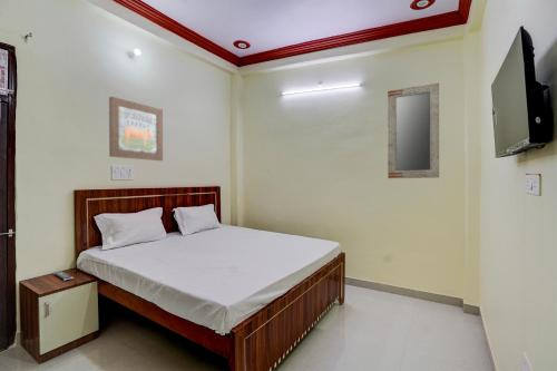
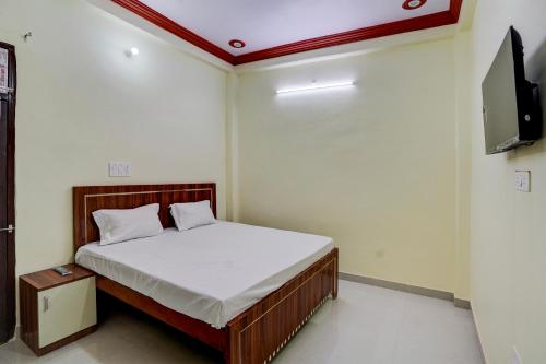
- home mirror (412, 133)
- wall art (137, 130)
